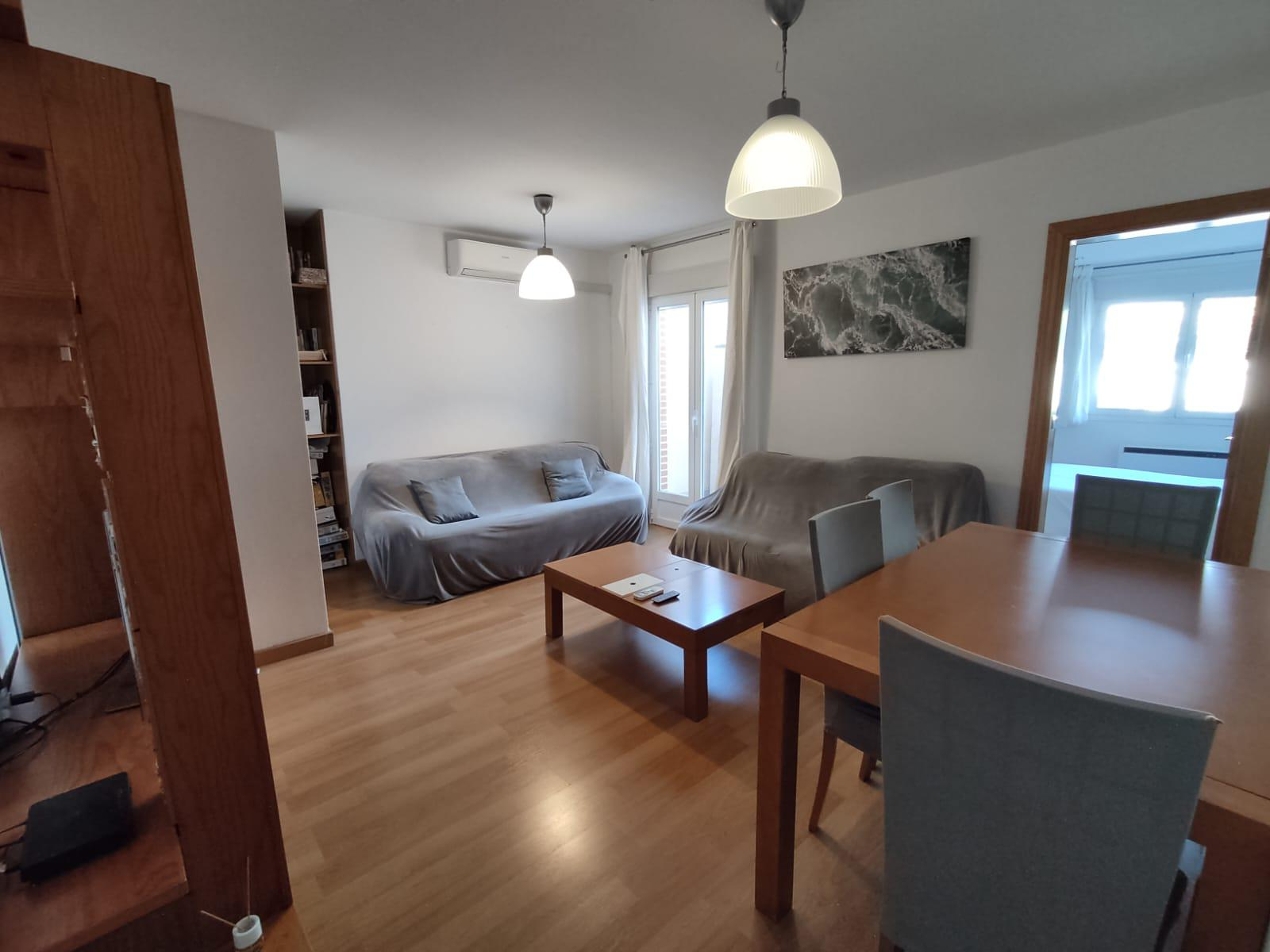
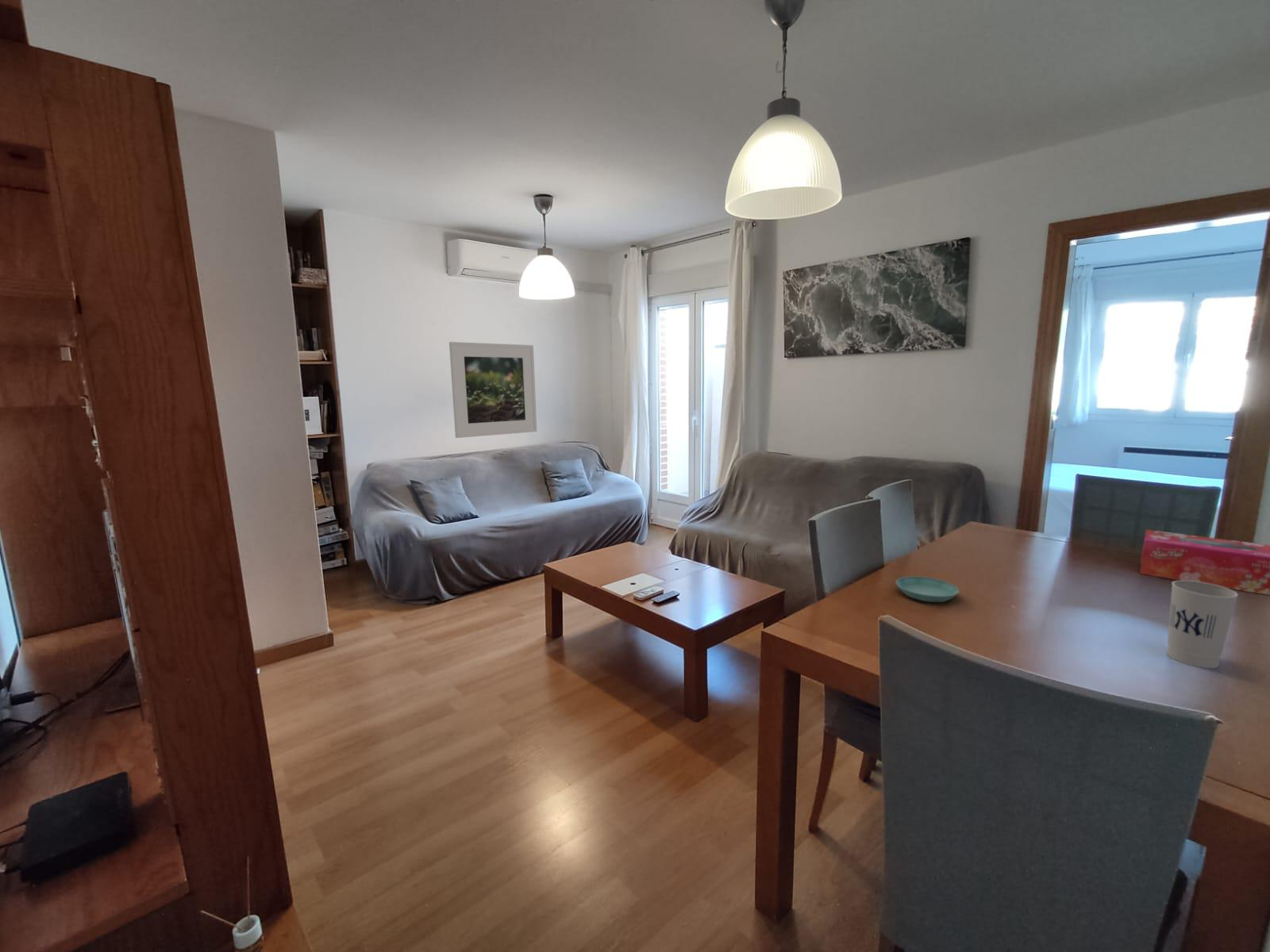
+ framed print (495, 390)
+ cup (1198, 624)
+ saucer (926, 590)
+ tissue box (1213, 561)
